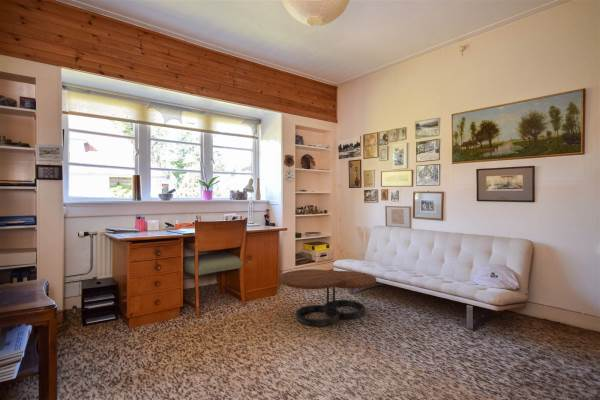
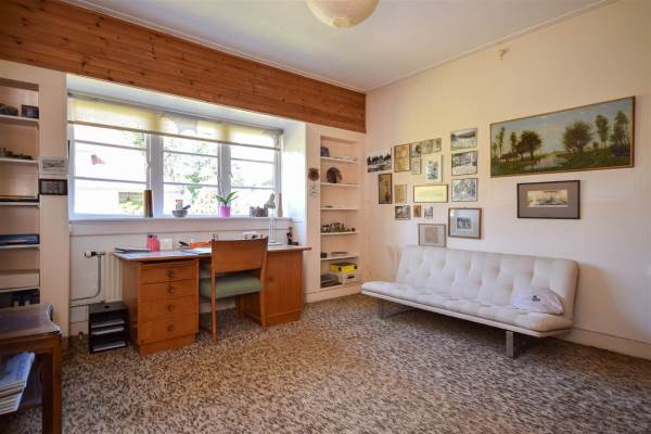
- coffee table (328, 294)
